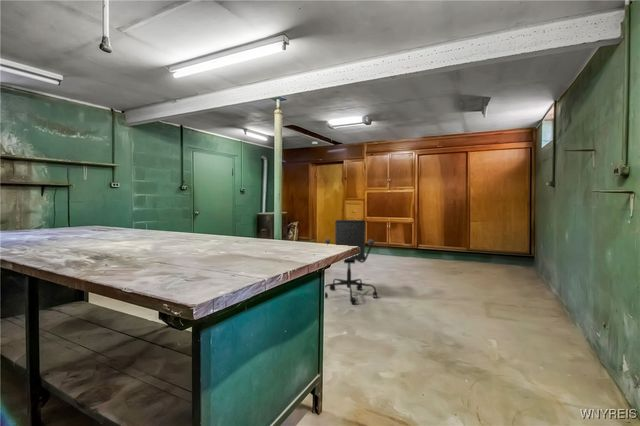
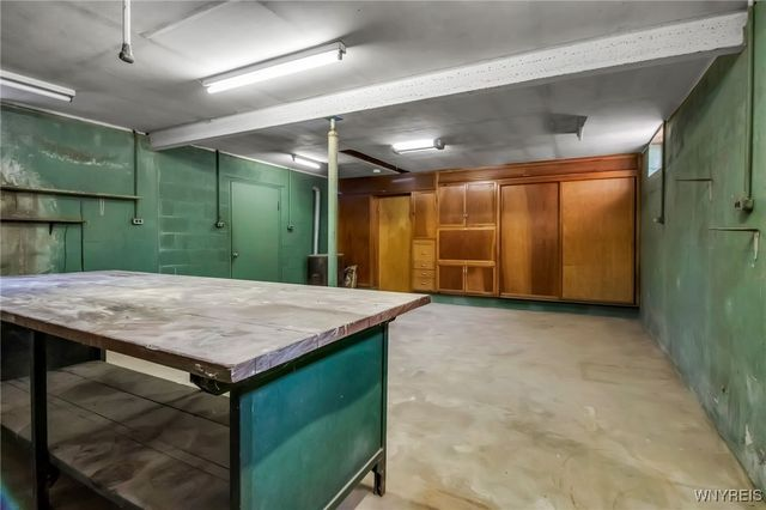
- office chair (350, 257)
